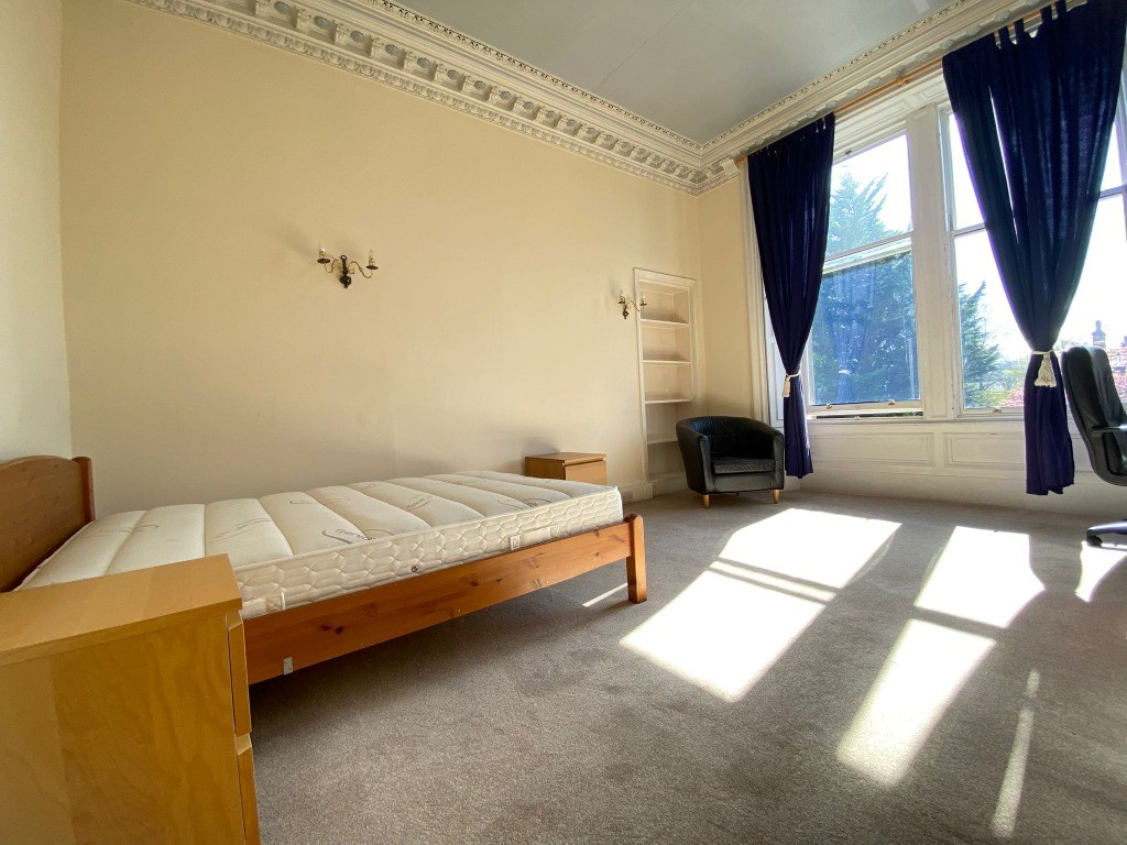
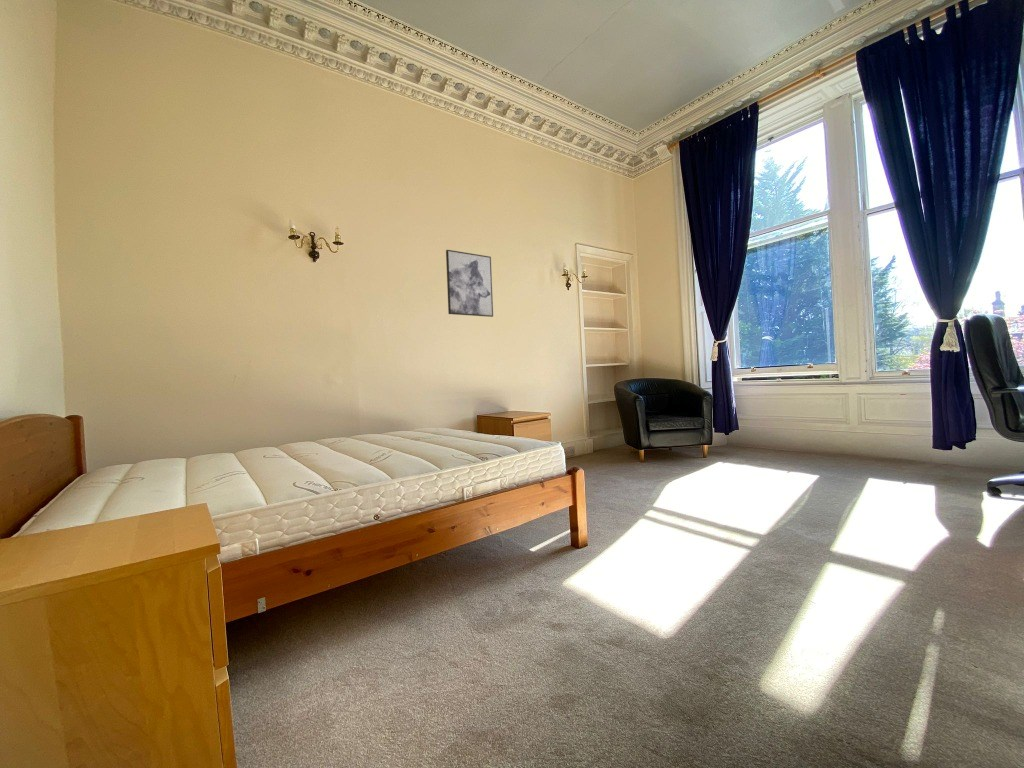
+ wall art (470, 284)
